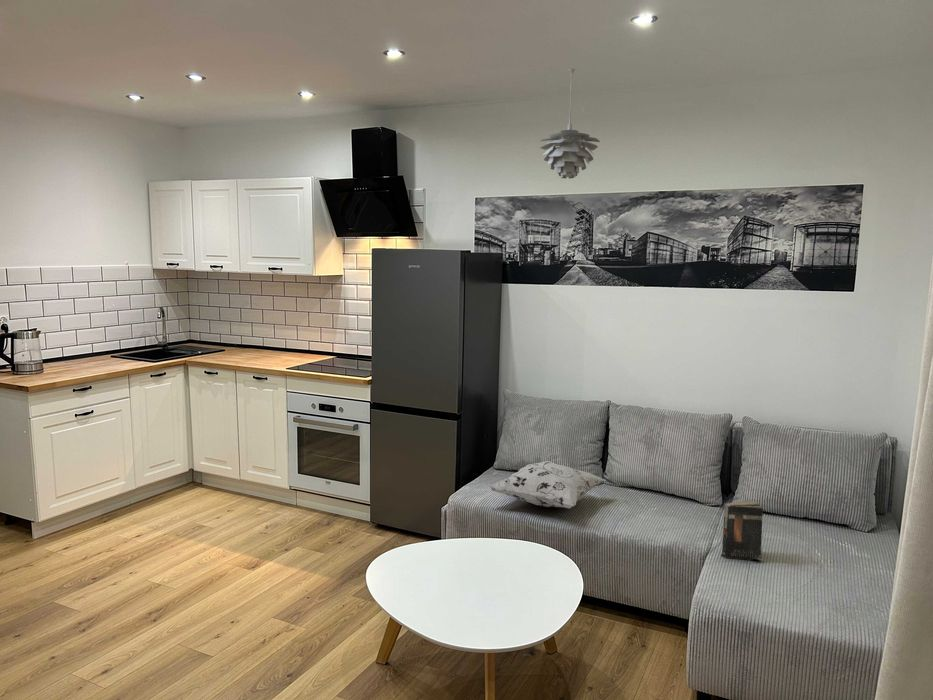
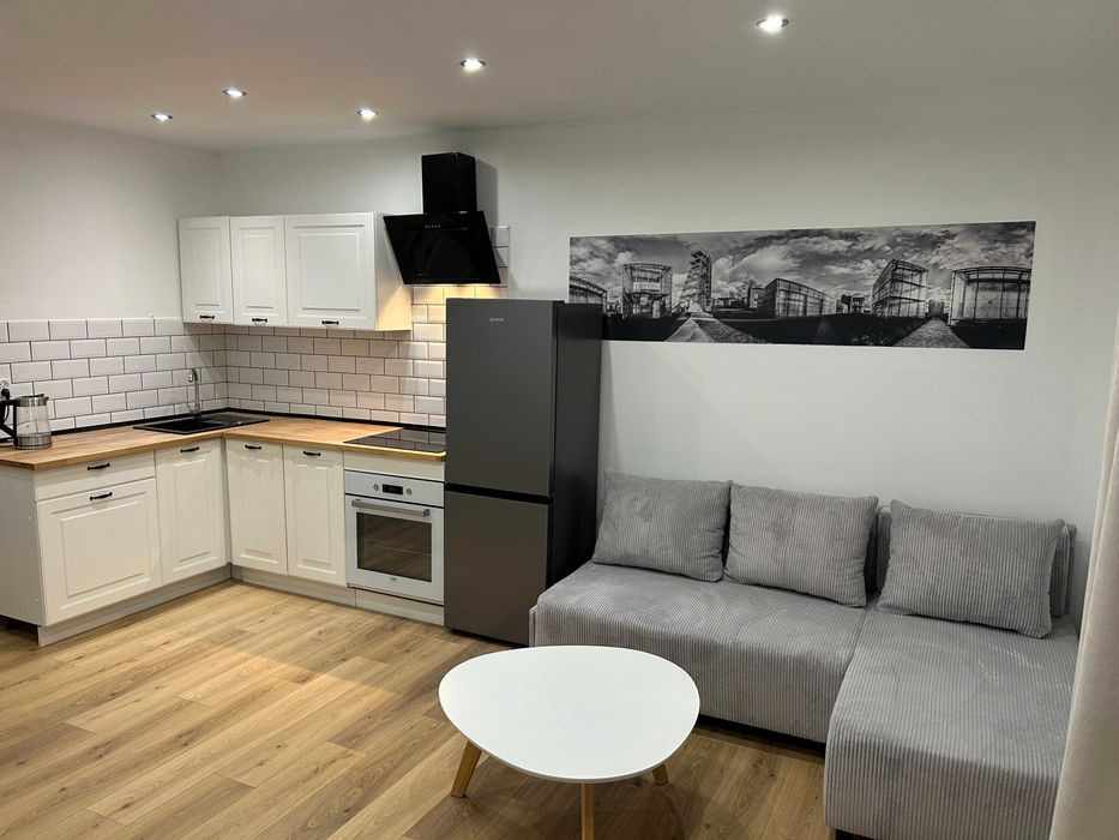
- book (745, 529)
- decorative pillow (548, 484)
- pendant light (570, 124)
